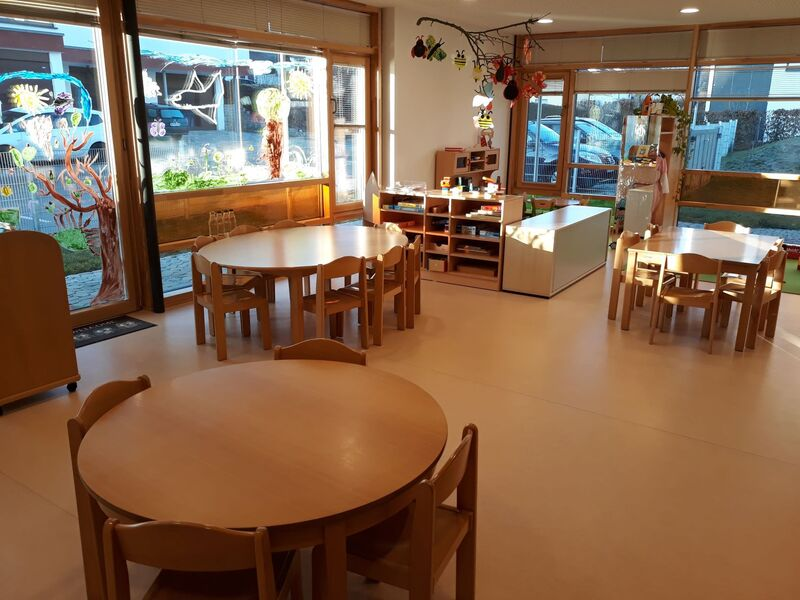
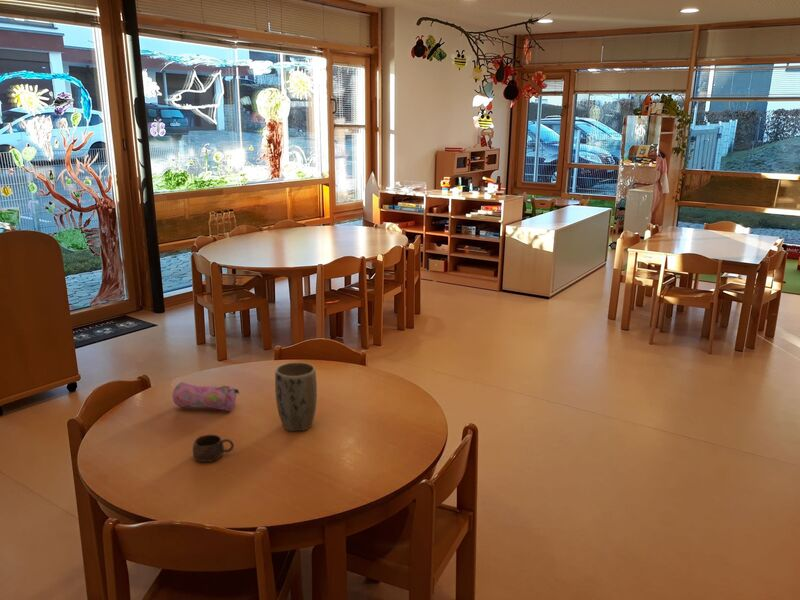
+ plant pot (296, 397)
+ cup (212, 448)
+ pencil case (205, 395)
